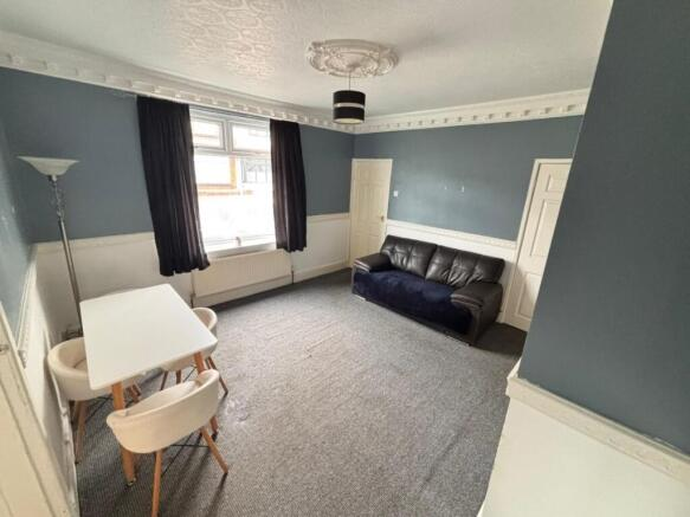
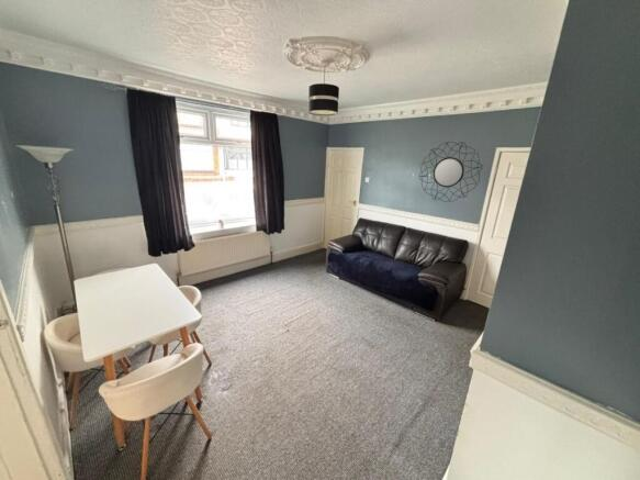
+ home mirror (448, 172)
